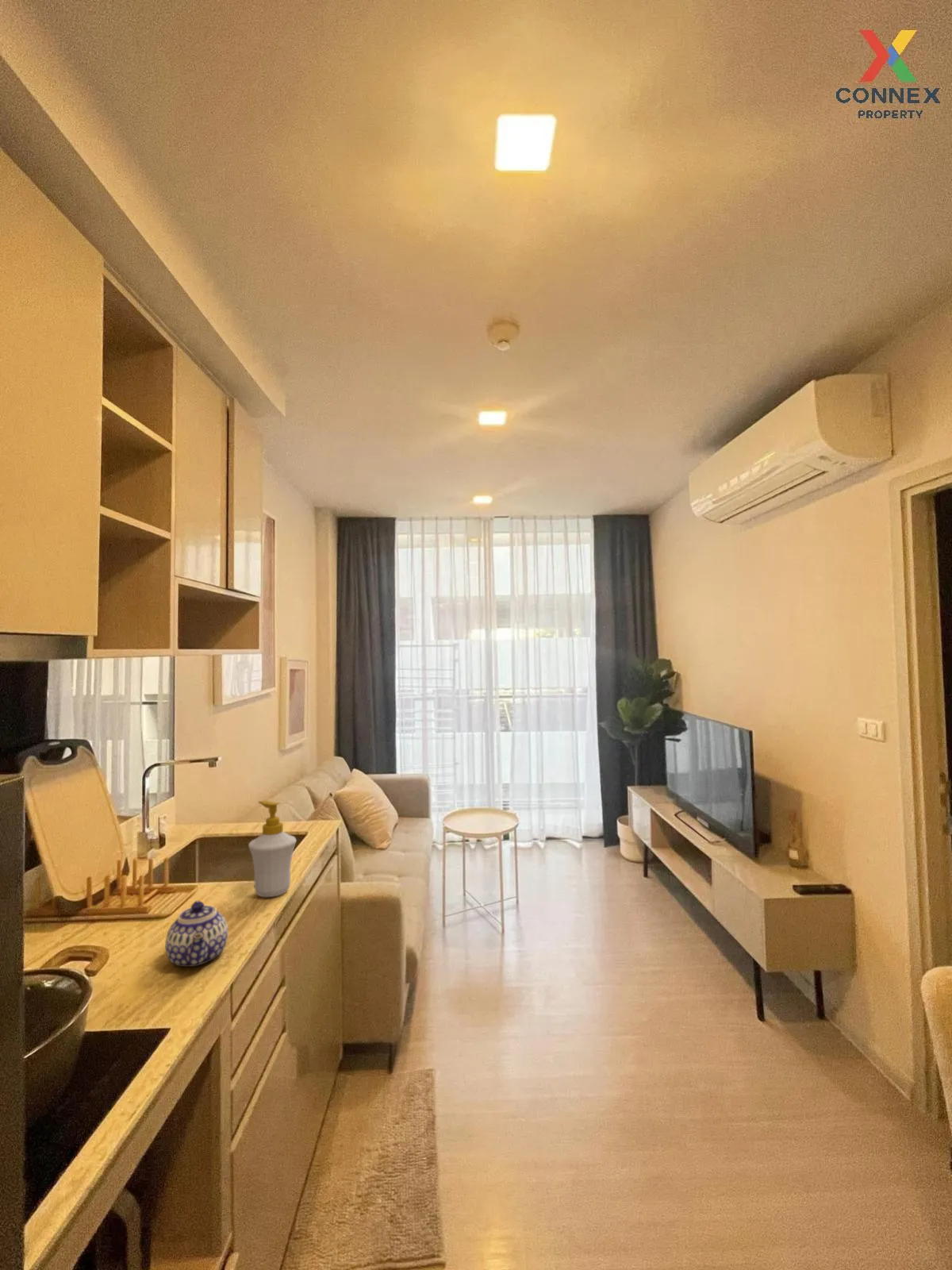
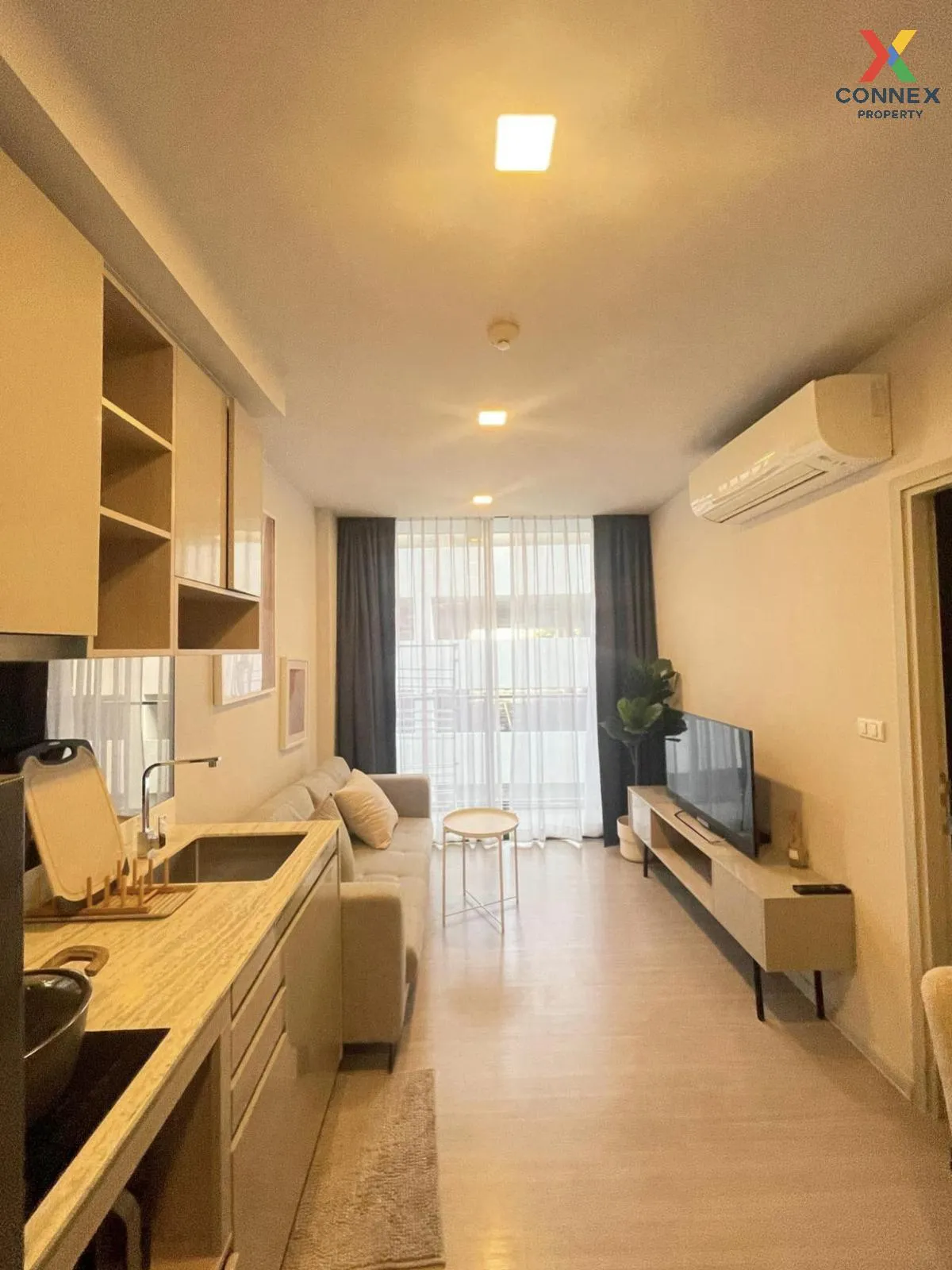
- teapot (197, 928)
- soap bottle (272, 847)
